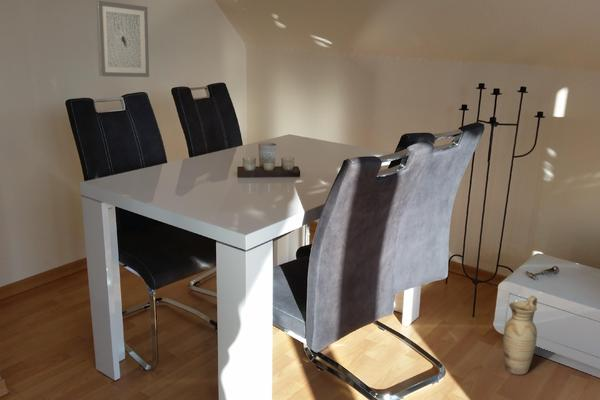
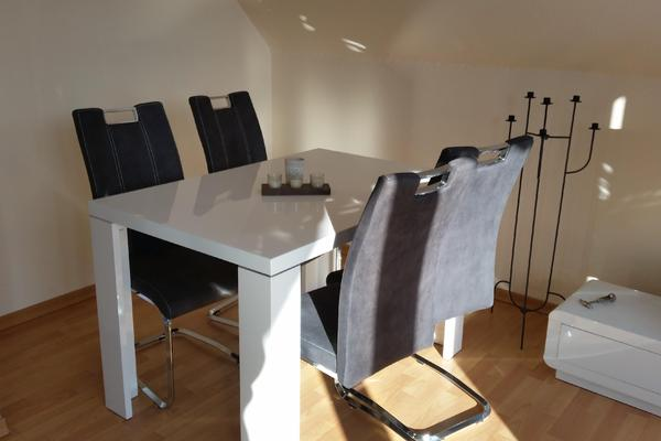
- wall art (123, 40)
- ceramic jug (521, 333)
